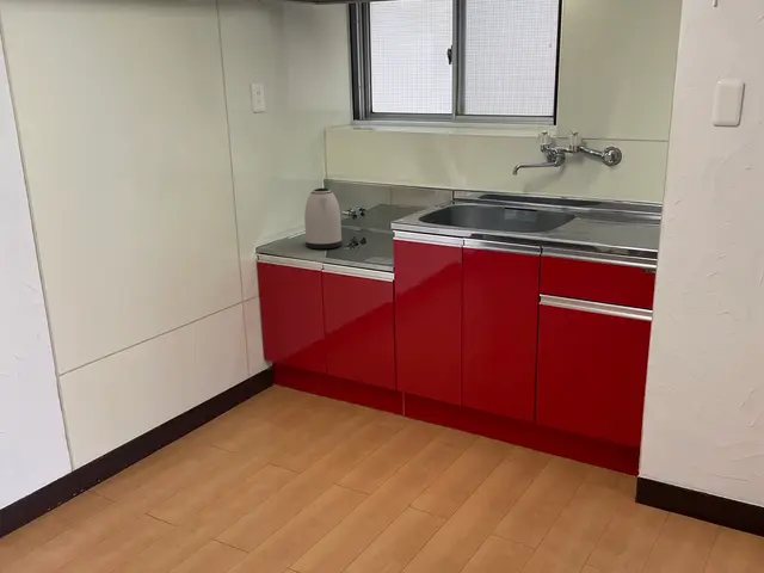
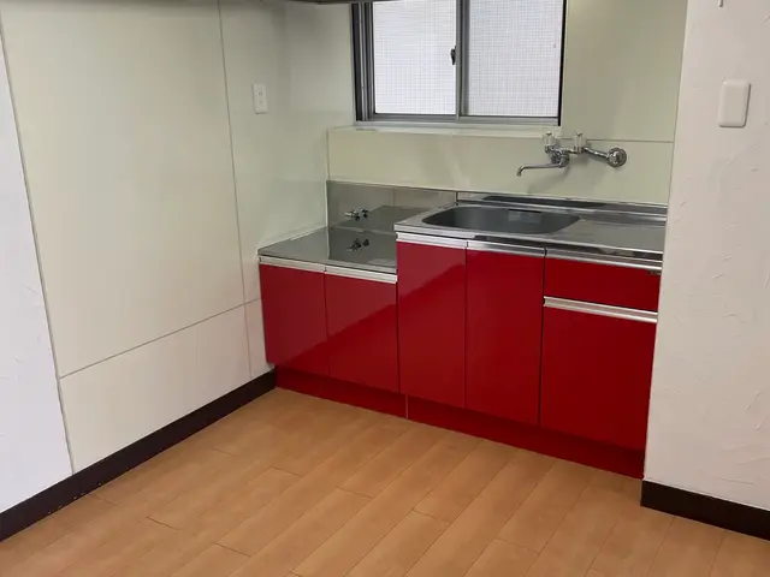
- kettle (321, 215)
